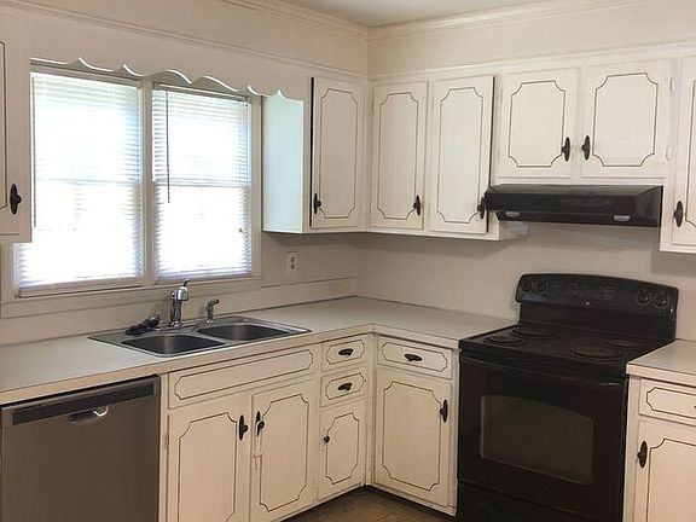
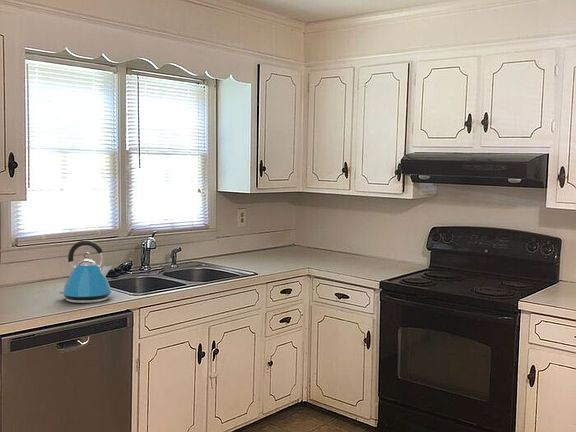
+ kettle (85, 269)
